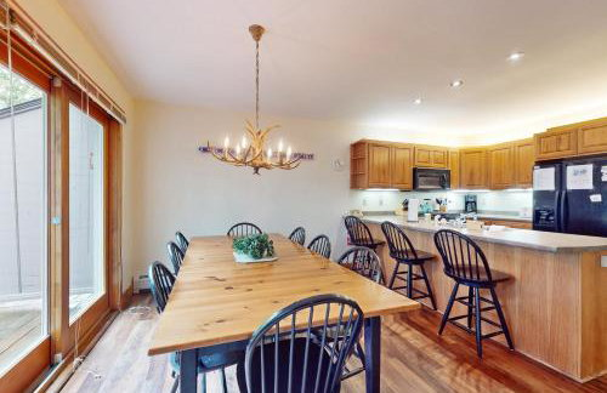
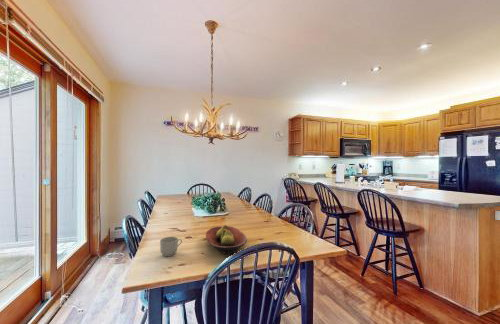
+ mug (171, 245)
+ fruit bowl (225, 236)
